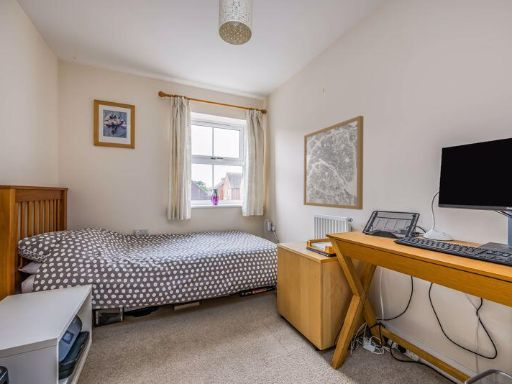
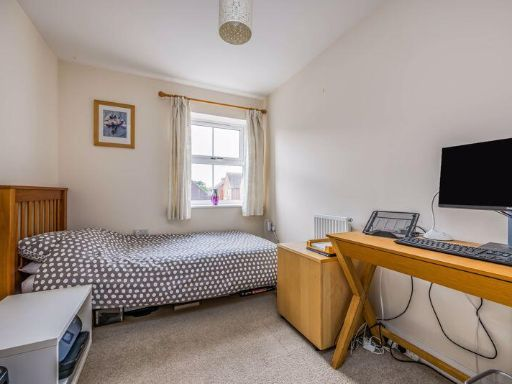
- wall art (329, 167)
